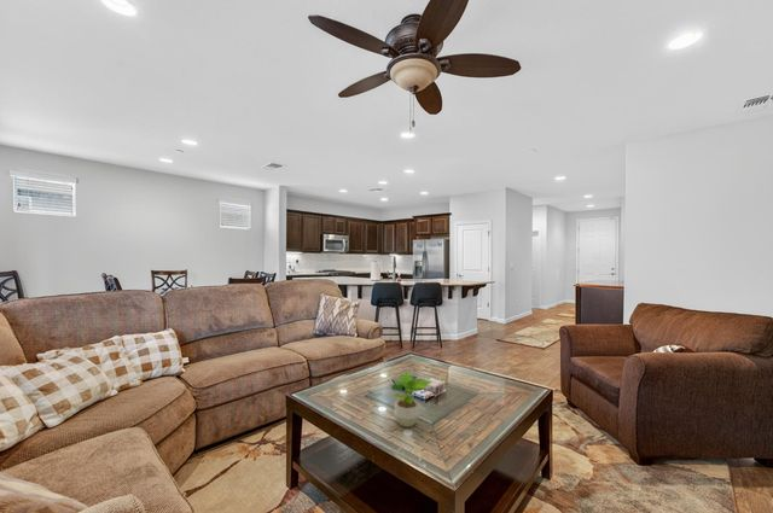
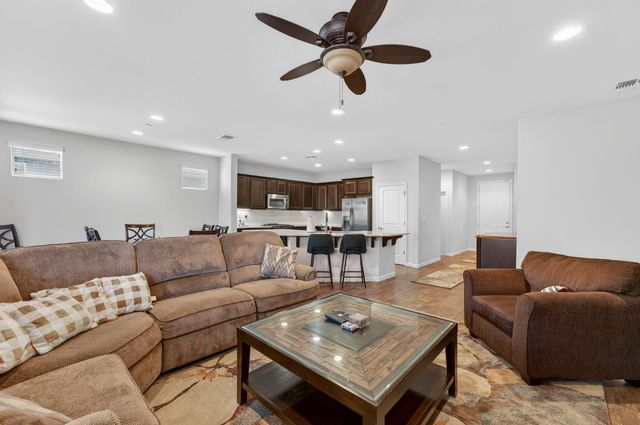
- potted plant (411, 397)
